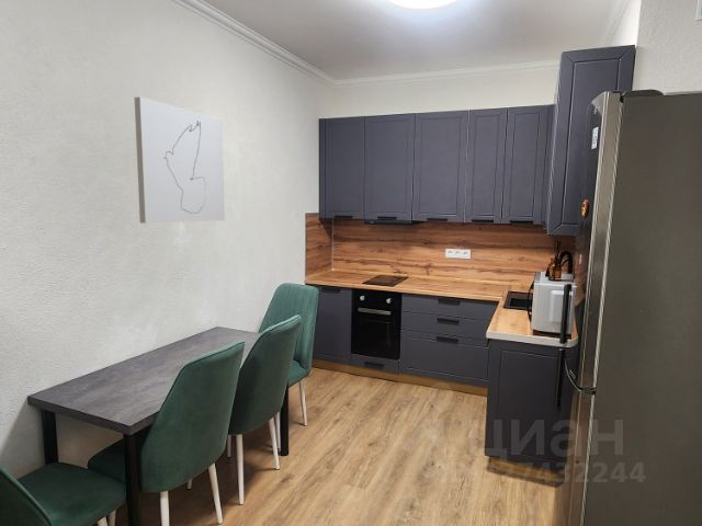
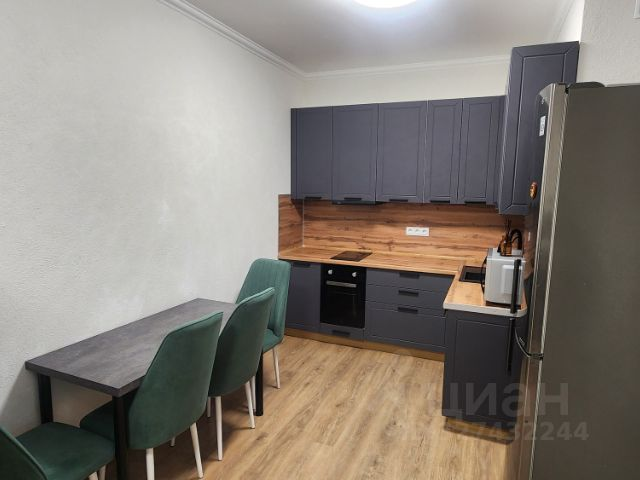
- wall art (184, 167)
